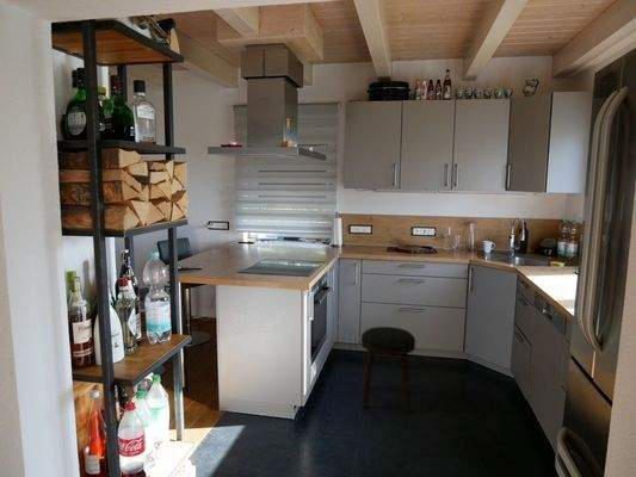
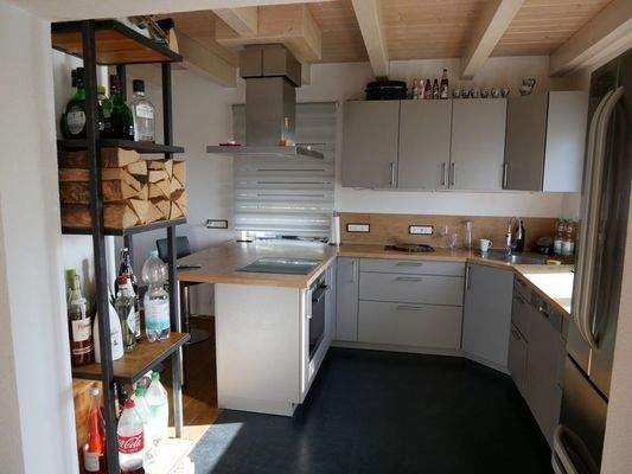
- stool (387, 354)
